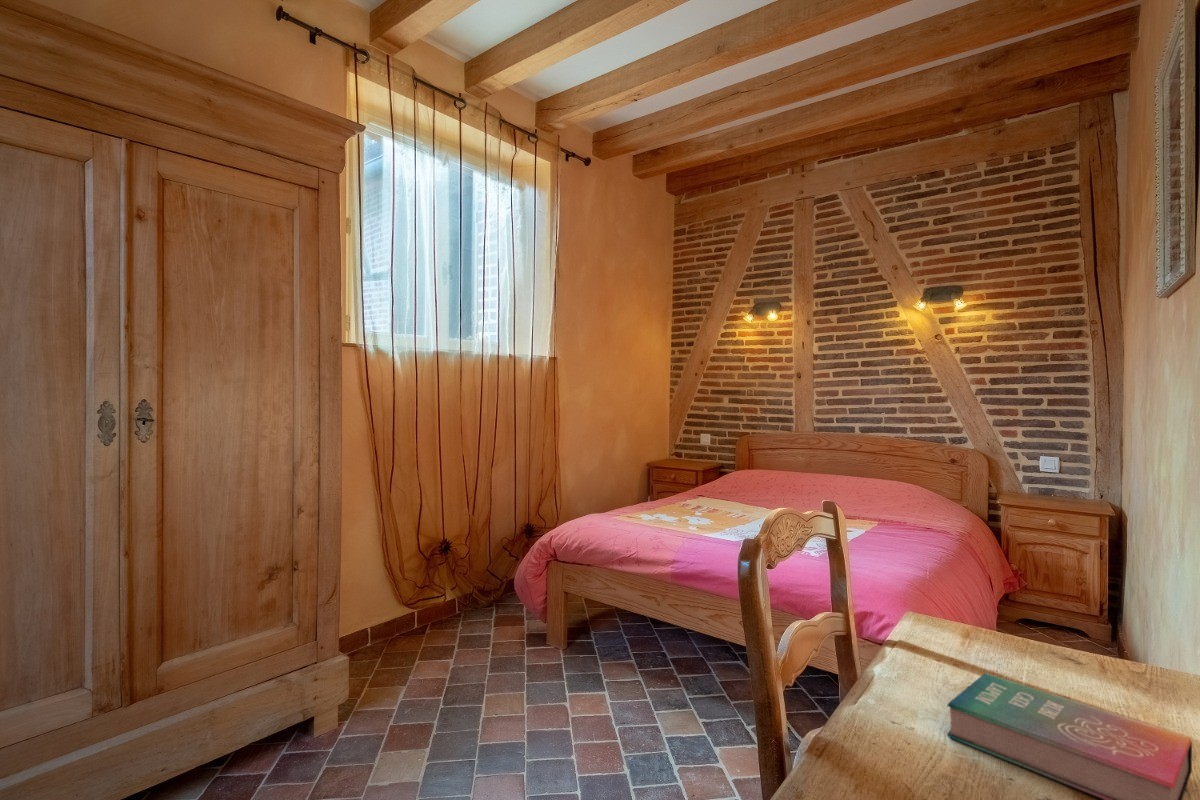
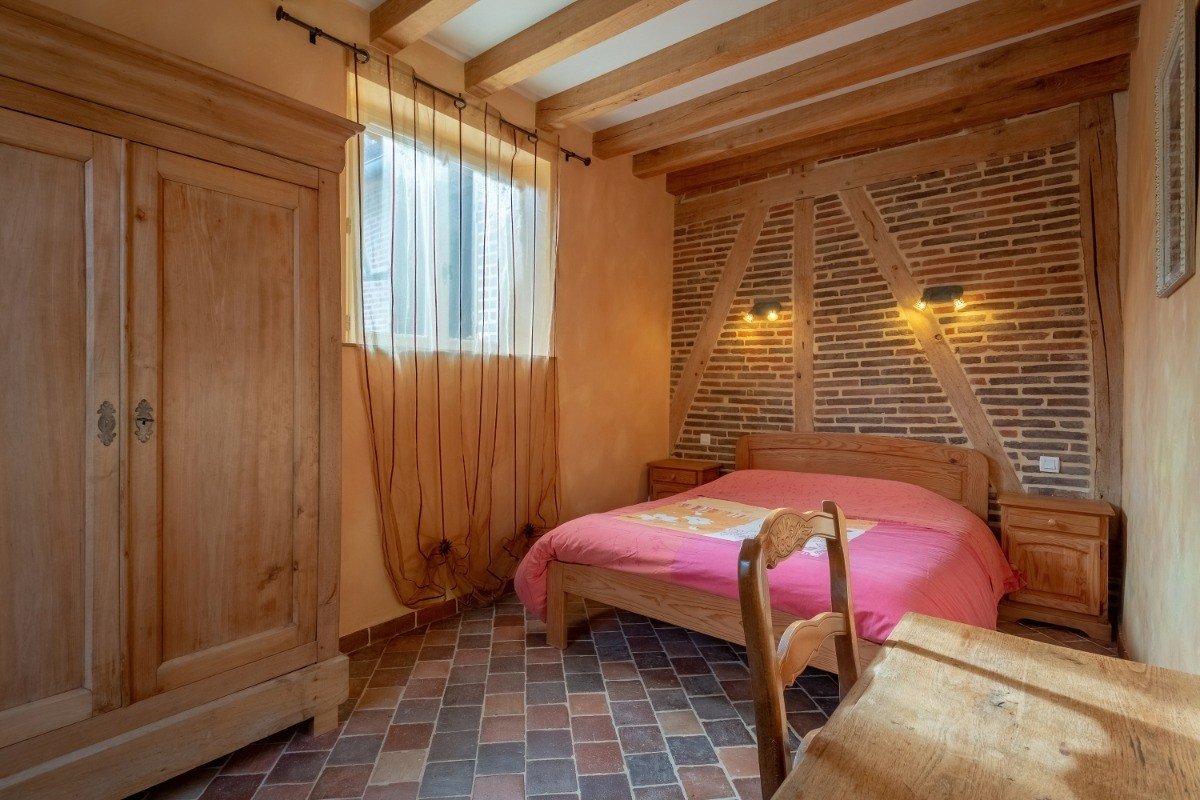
- book (1063, 736)
